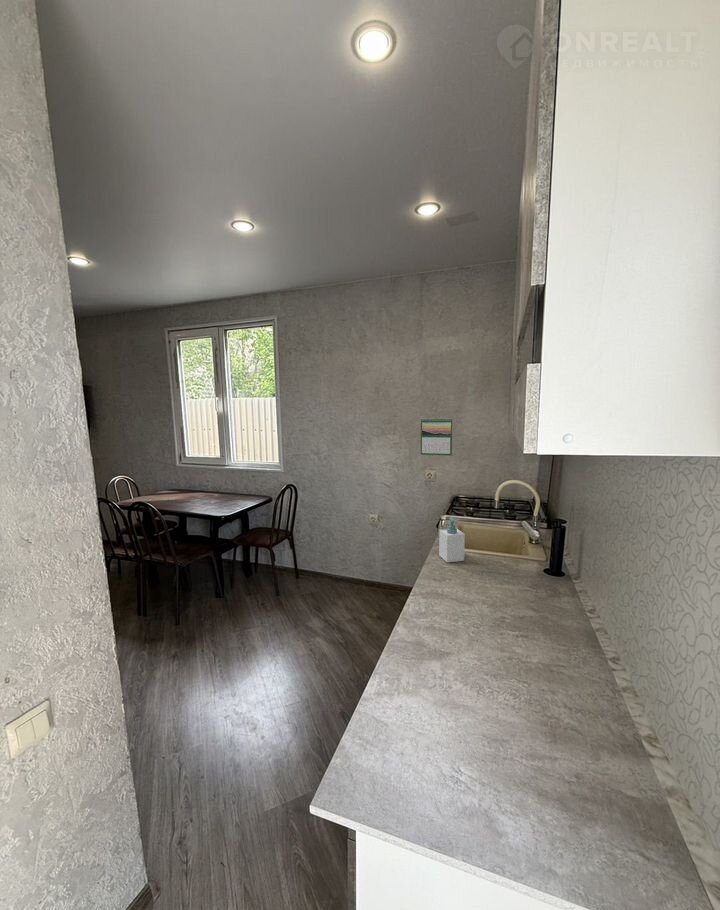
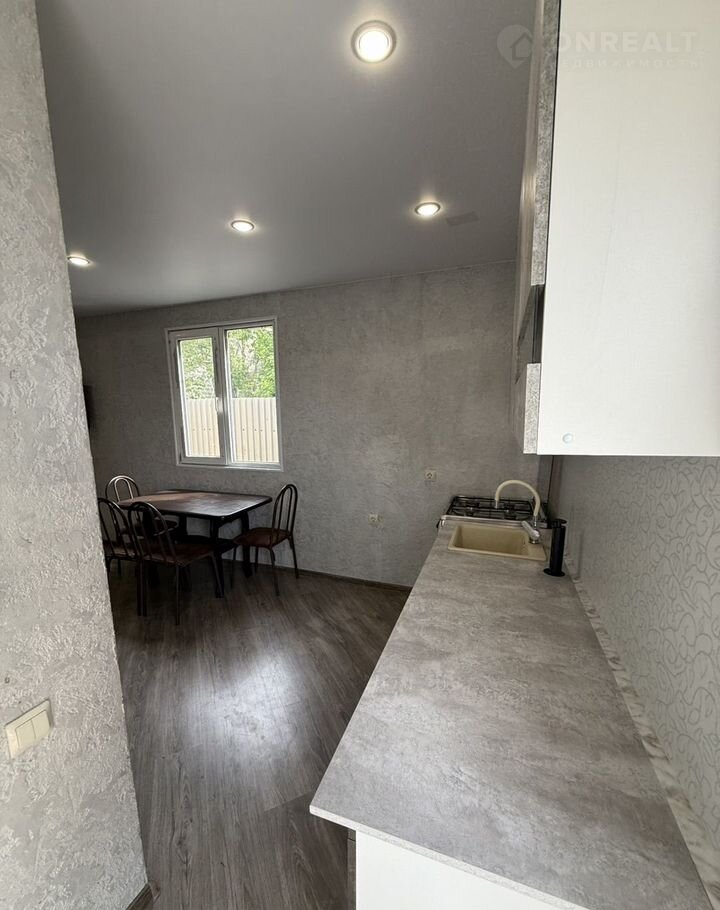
- soap bottle (451, 538)
- calendar (436, 436)
